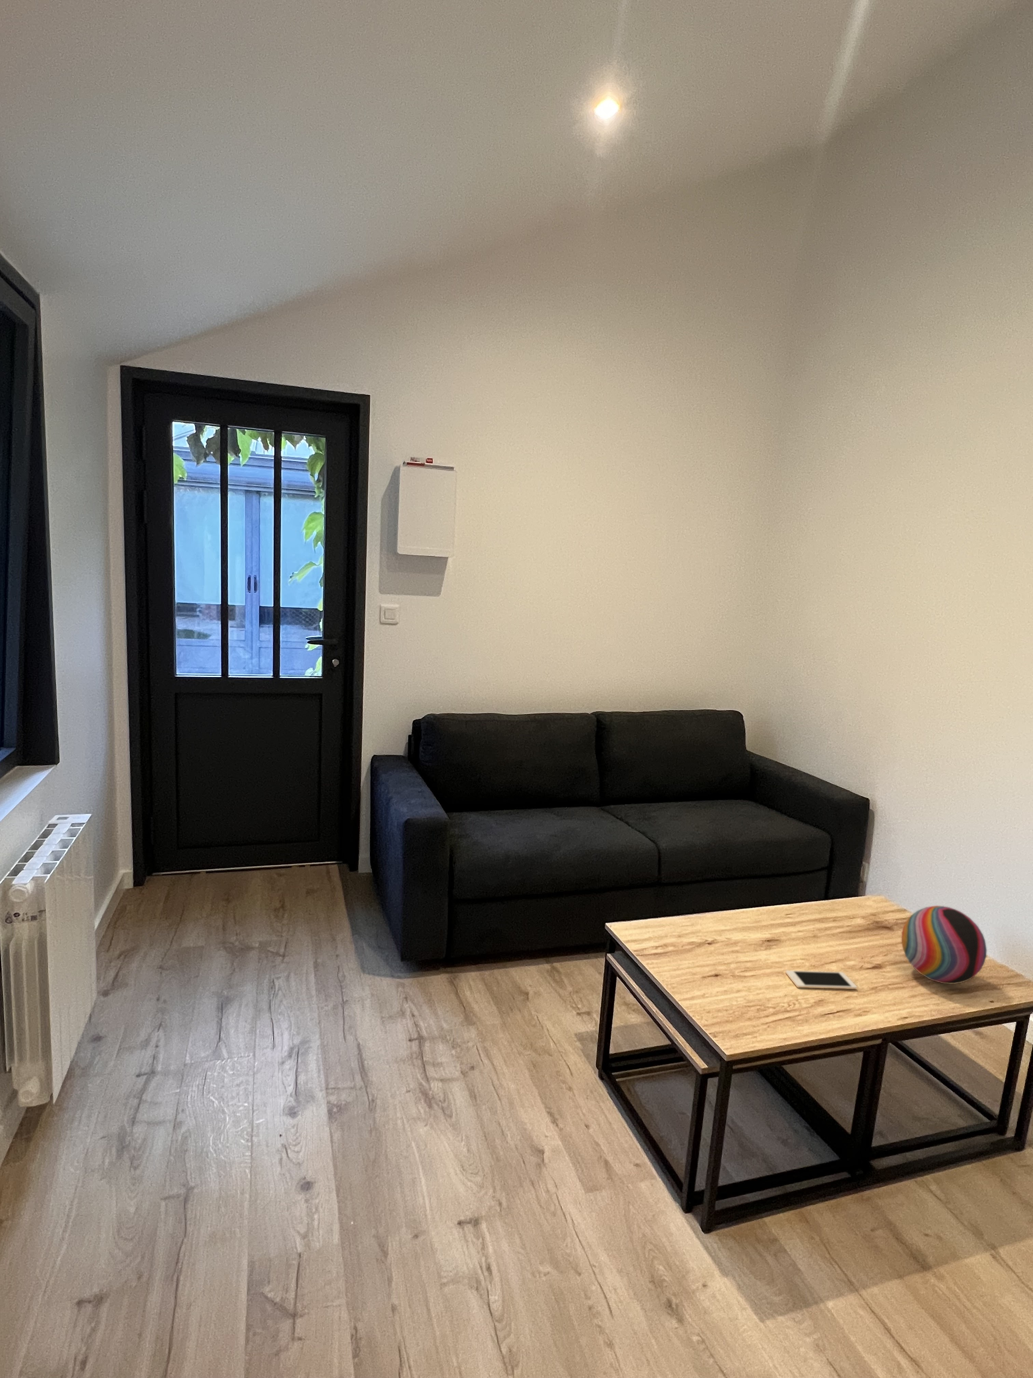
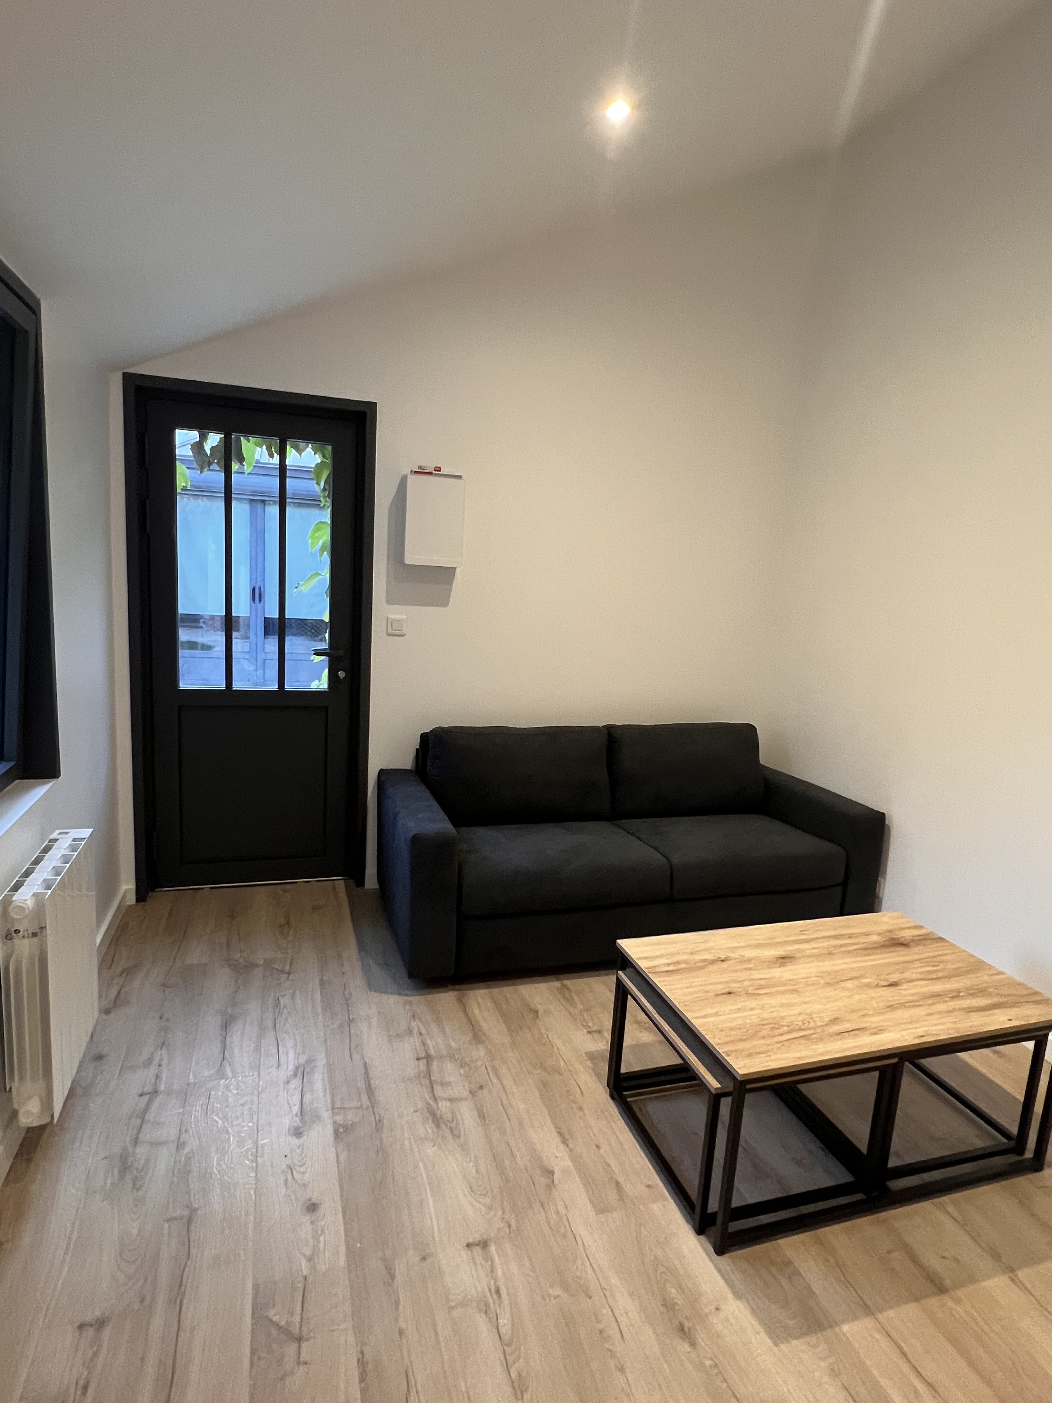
- cell phone (820, 980)
- decorative ball (943, 944)
